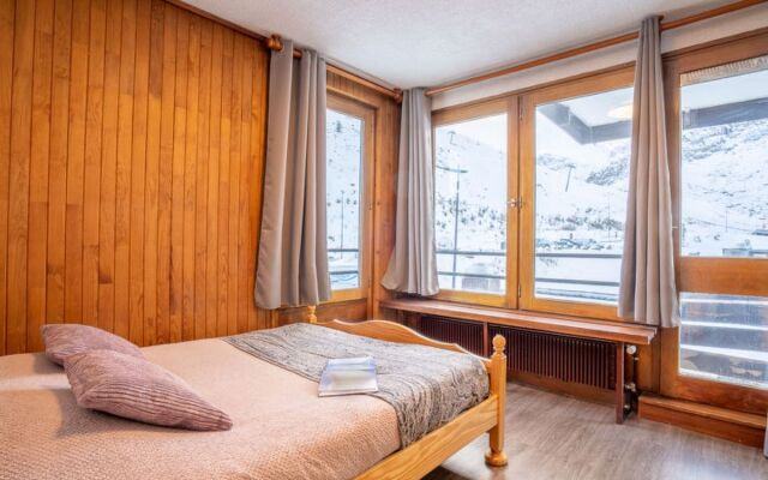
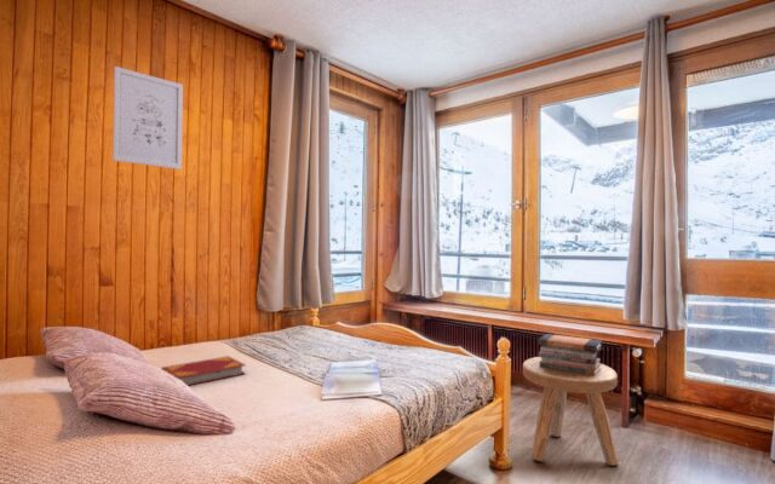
+ stool (564, 409)
+ hardback book (203, 370)
+ book stack (569, 352)
+ wall art (149, 120)
